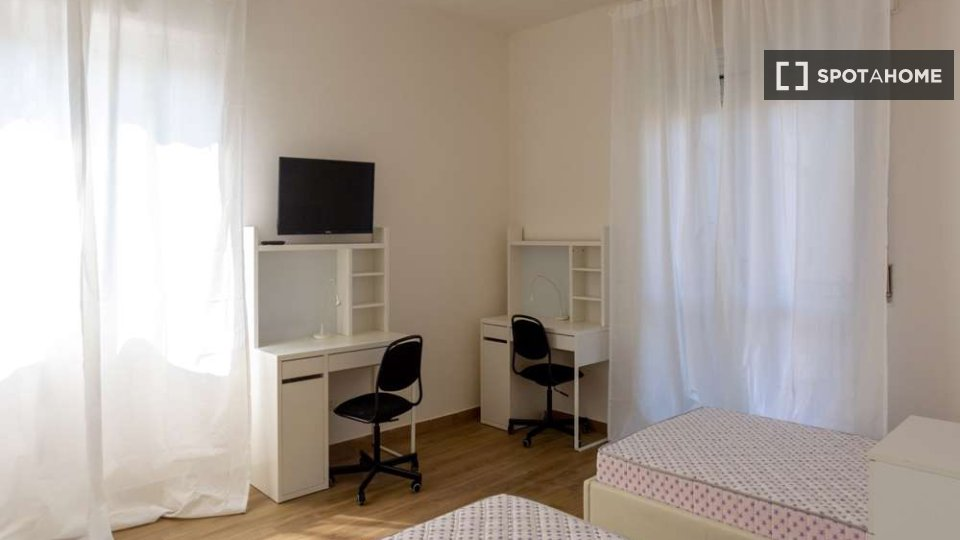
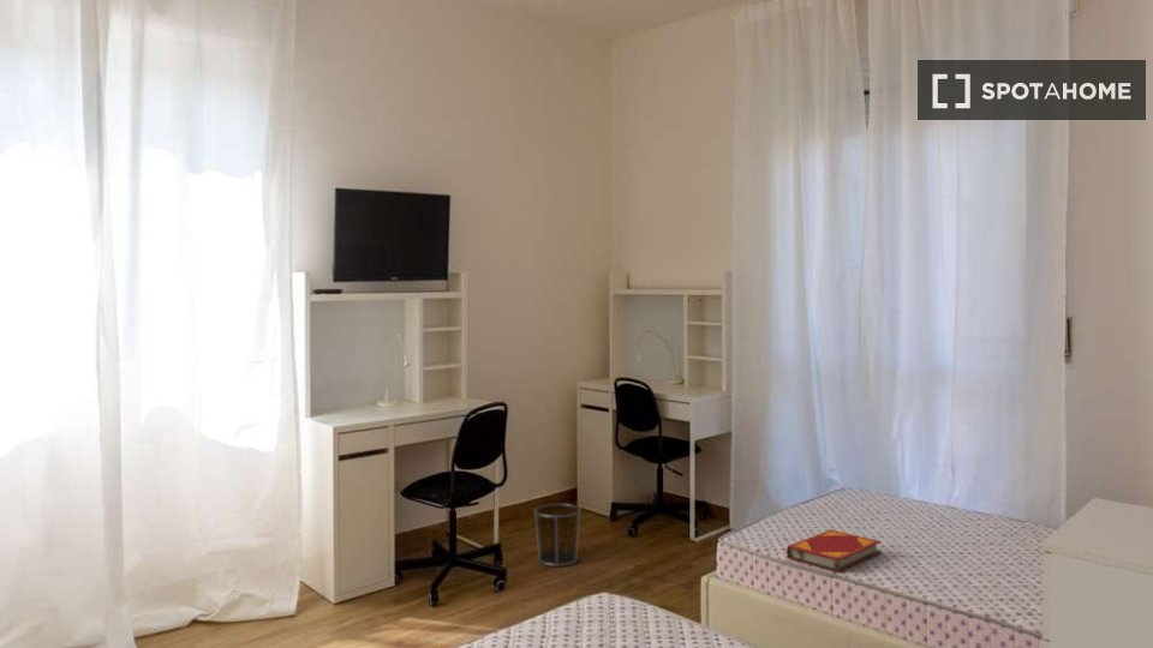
+ hardback book (834, 548)
+ waste bin (557, 534)
